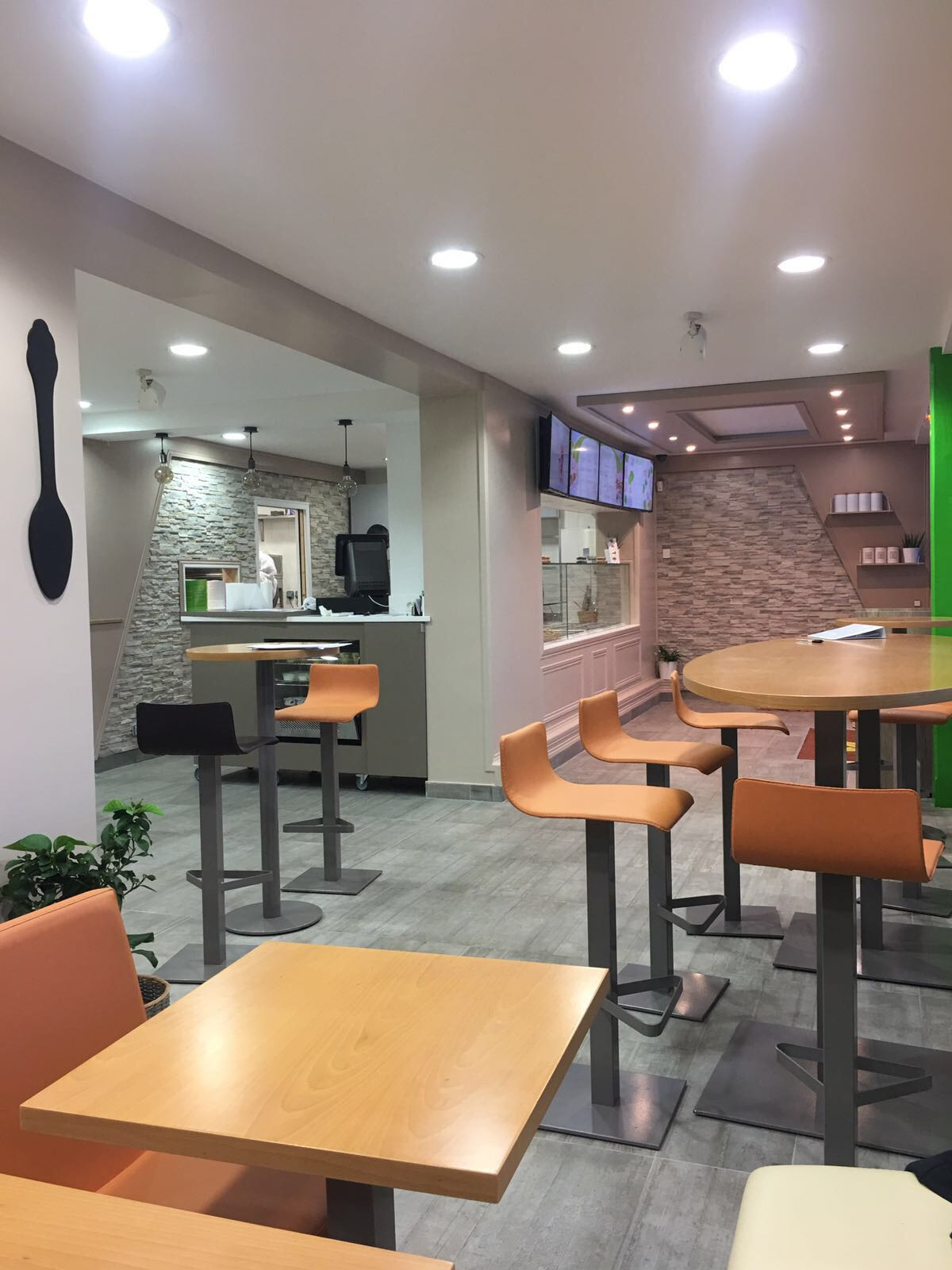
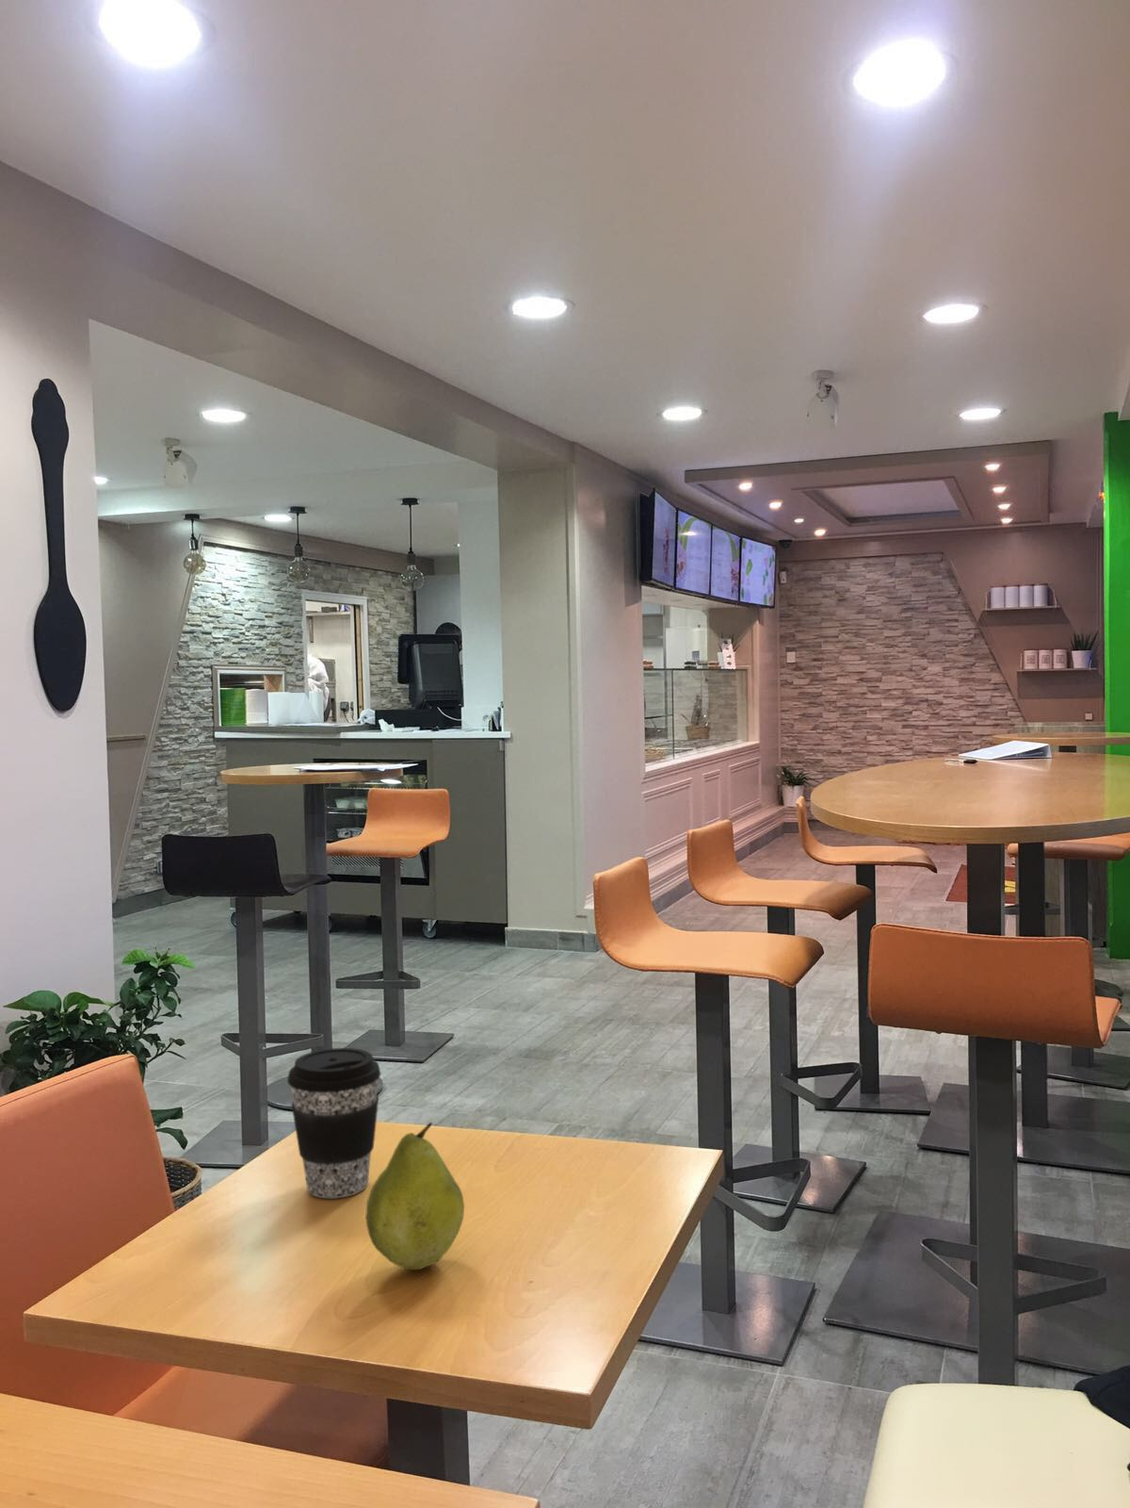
+ fruit (415, 1198)
+ coffee cup (335, 1122)
